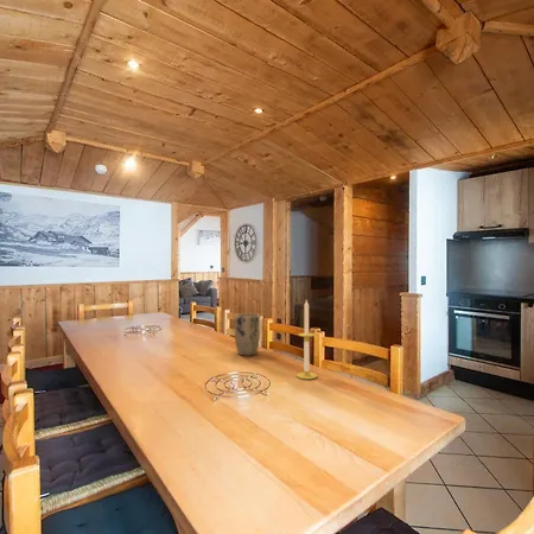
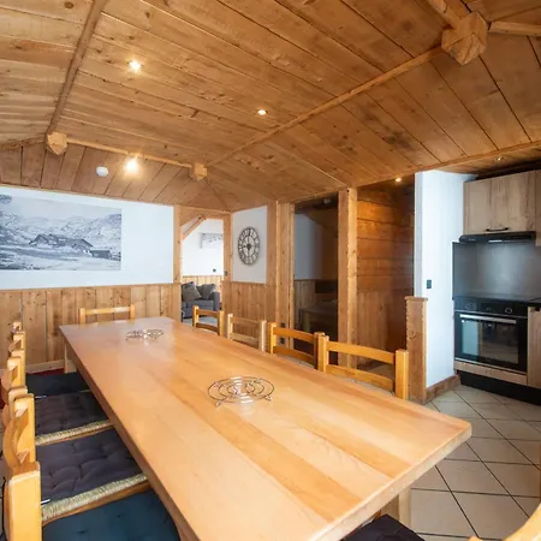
- candle (306, 337)
- plant pot (247, 333)
